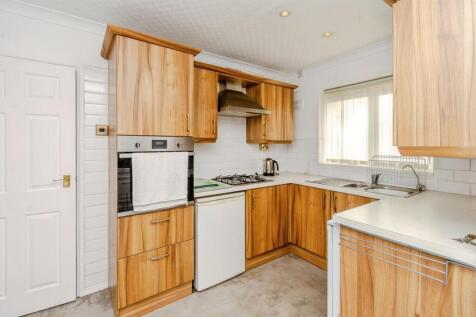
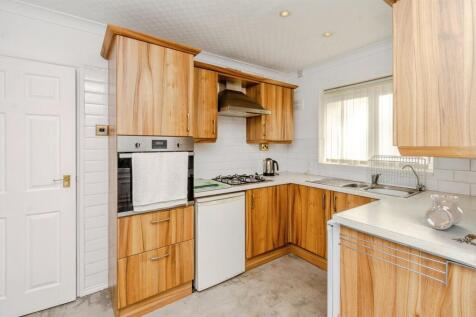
+ pipe fitting (444, 211)
